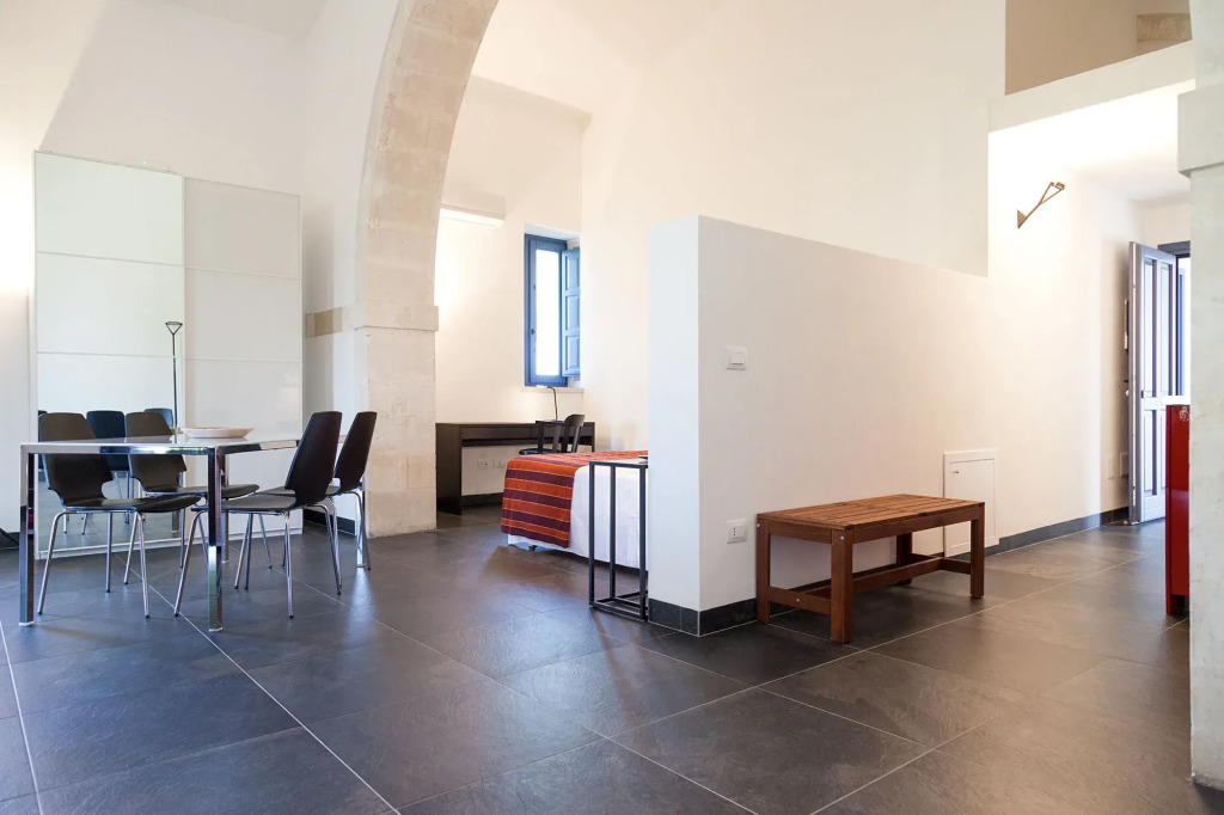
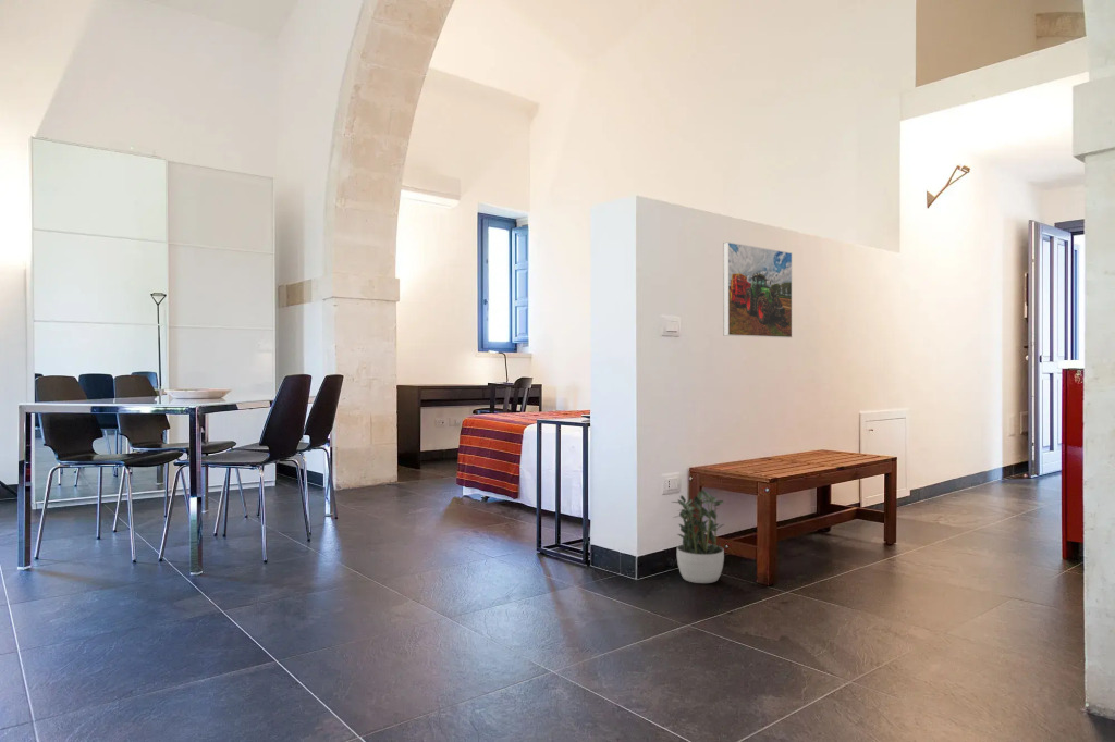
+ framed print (759, 292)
+ potted plant (697, 533)
